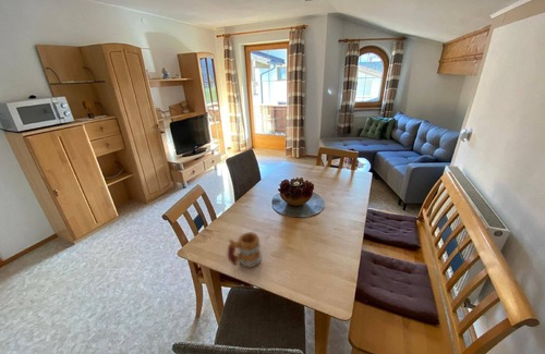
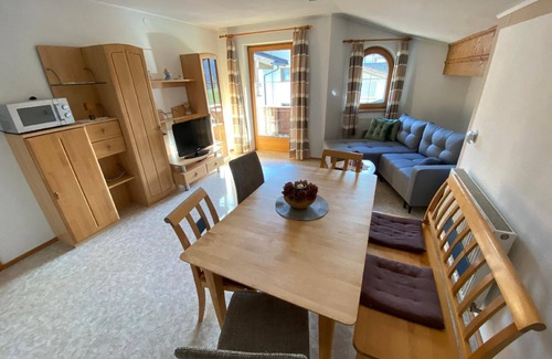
- mug (244, 248)
